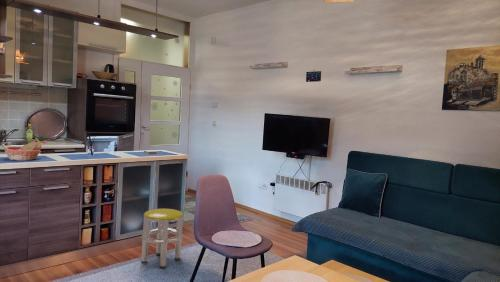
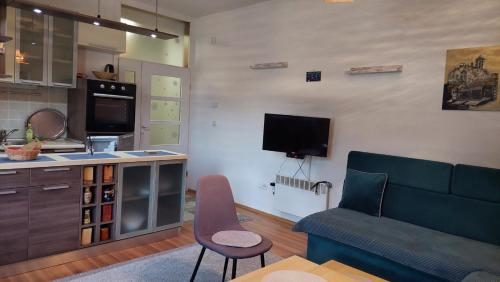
- stool (162, 235)
